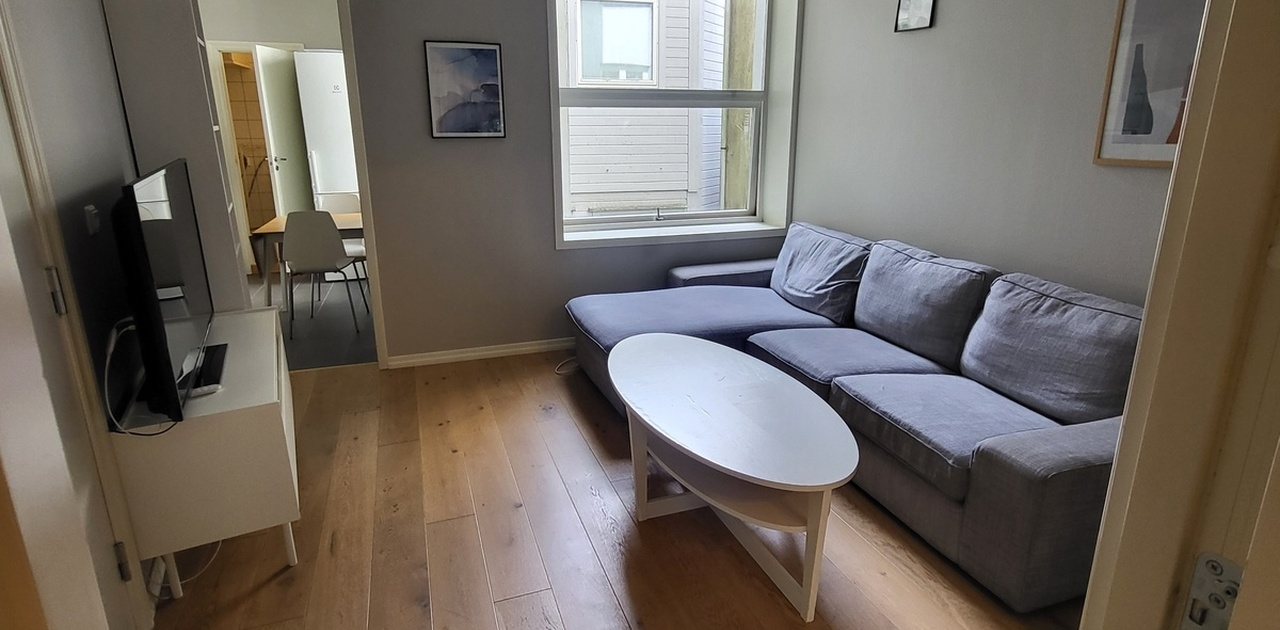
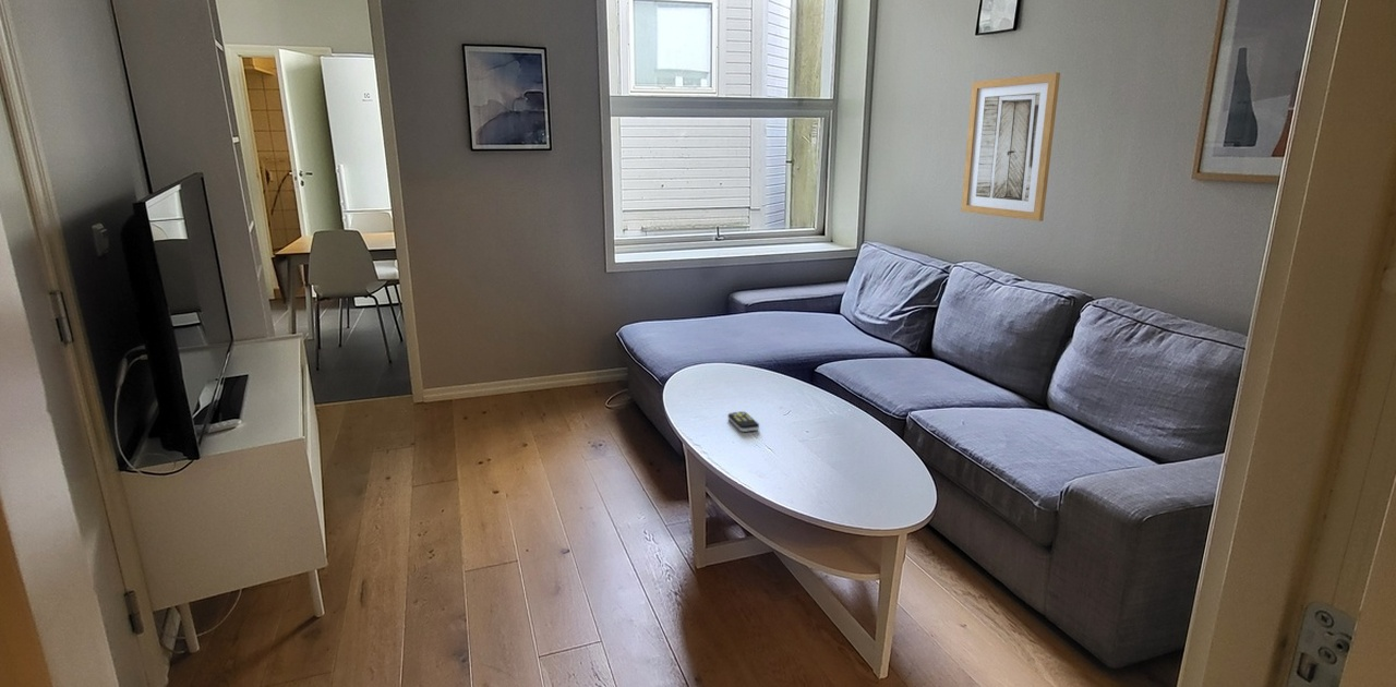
+ wall art (1006, 148)
+ remote control (743, 421)
